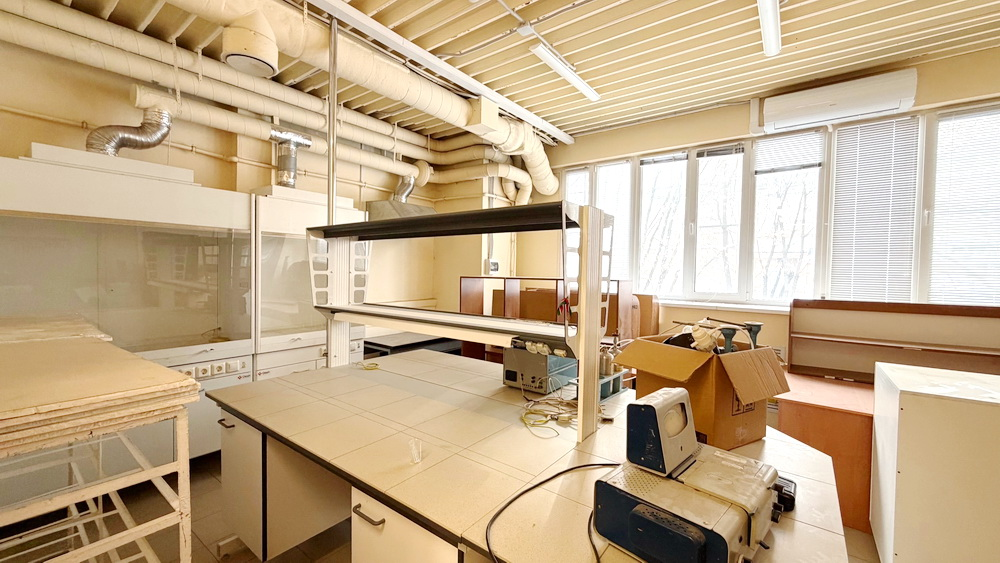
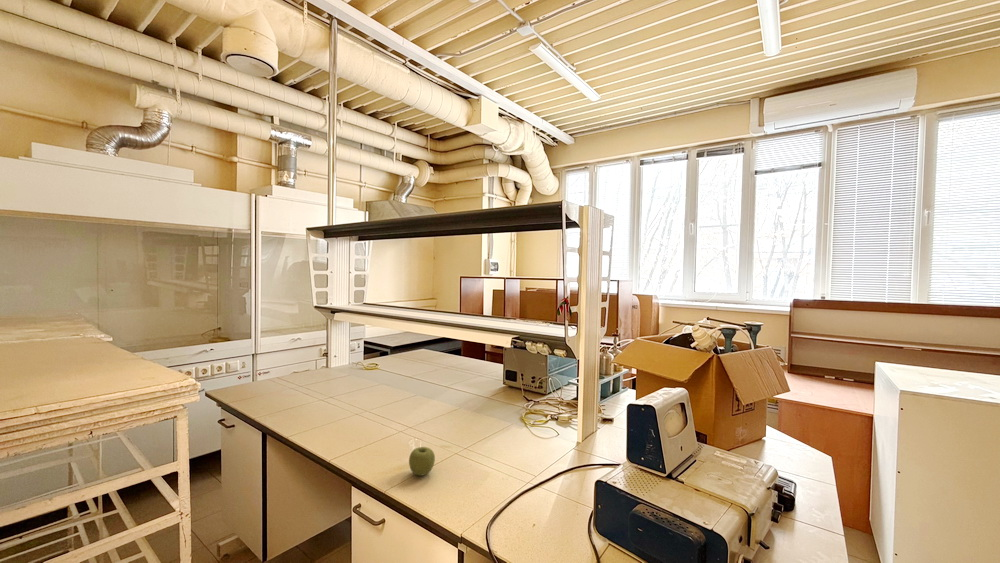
+ apple (421, 461)
